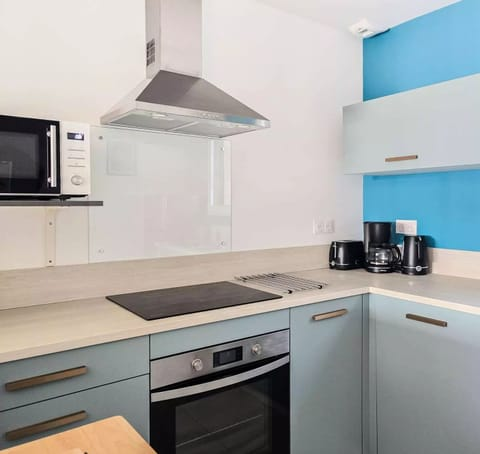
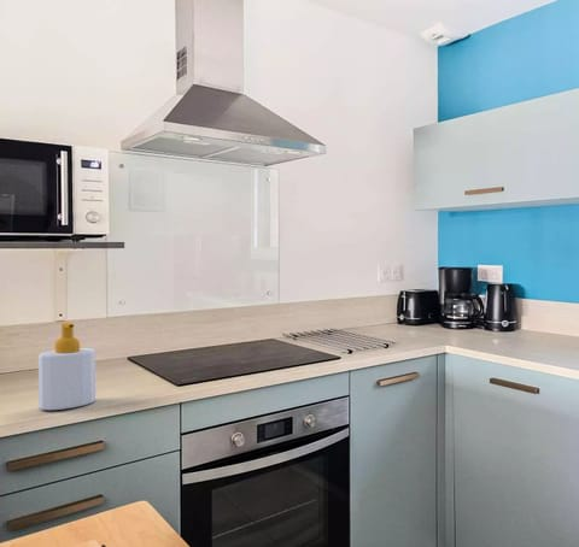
+ soap bottle (68, 364)
